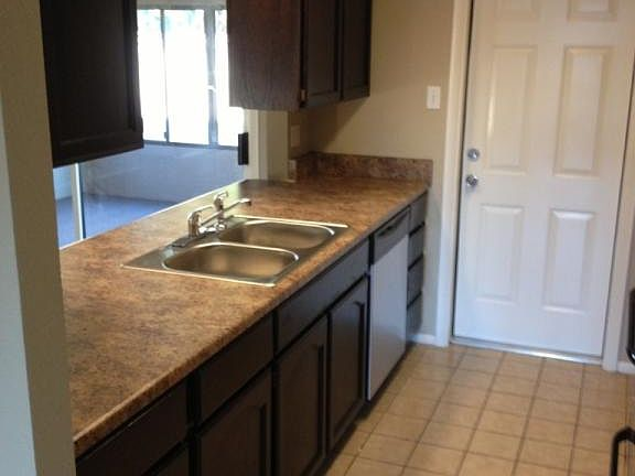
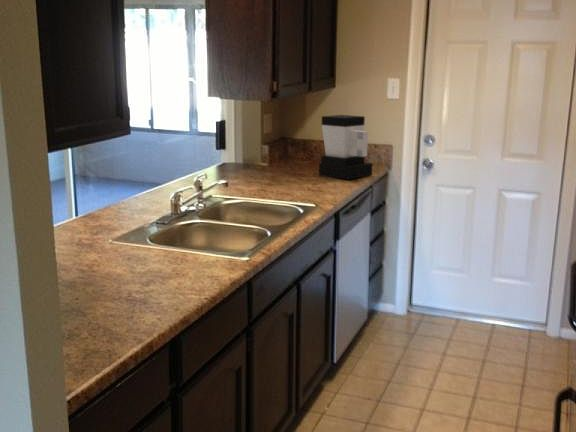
+ coffee maker (350, 146)
